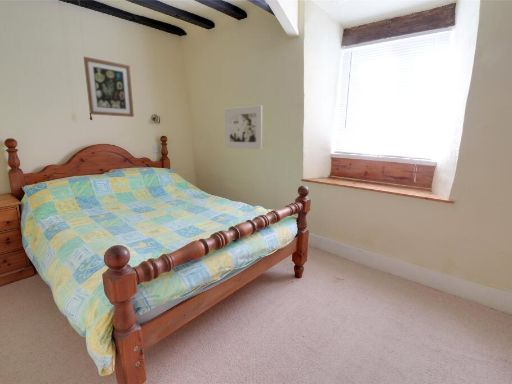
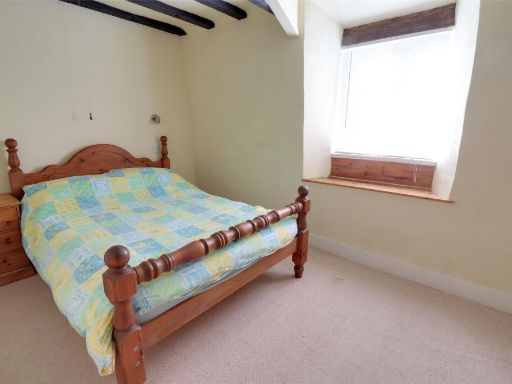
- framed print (242, 128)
- wall art (110, 89)
